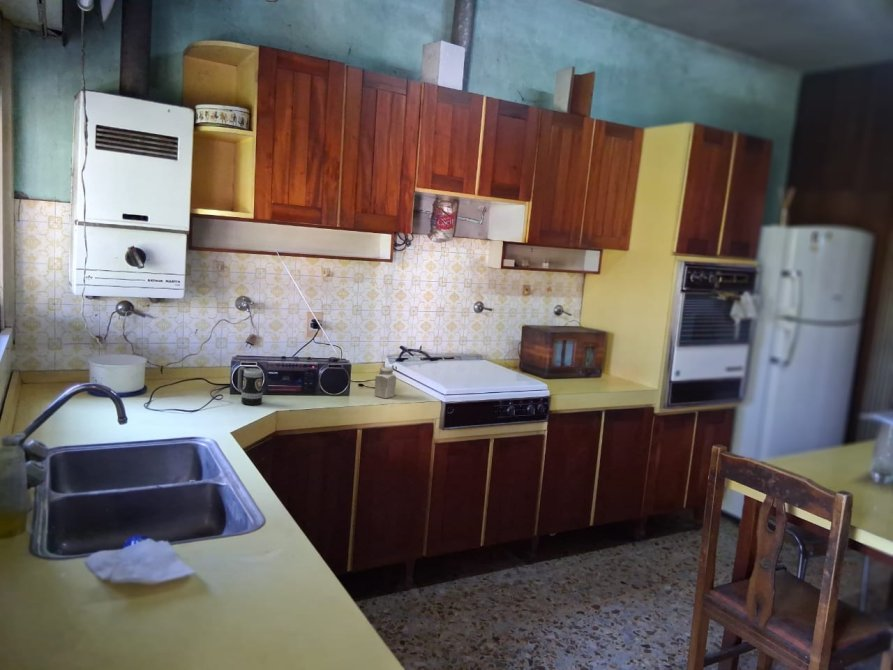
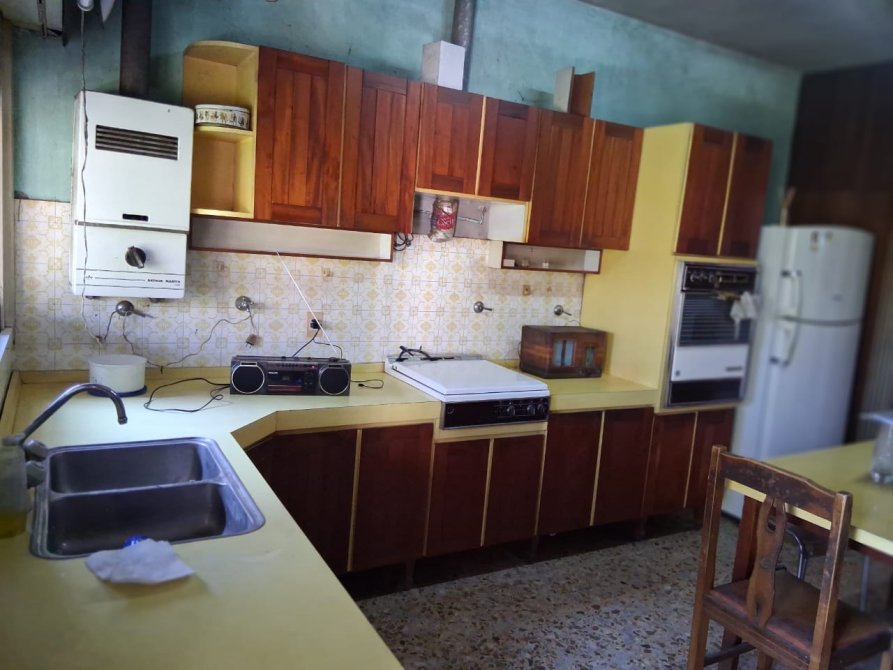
- salt shaker (385, 381)
- mug (249, 385)
